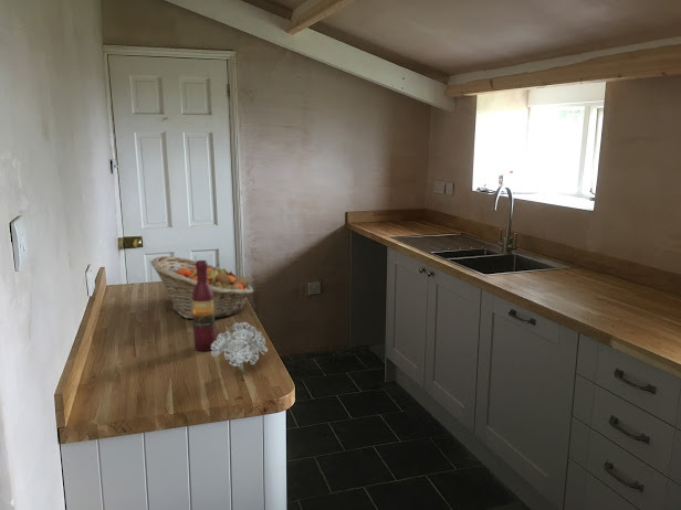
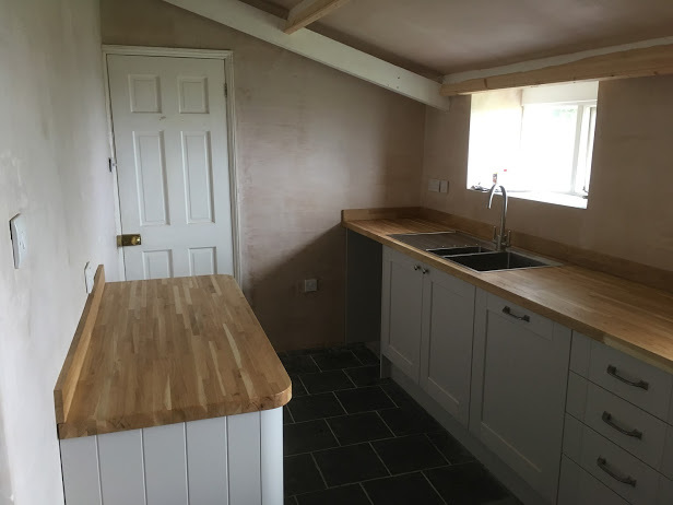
- wine bottle (202, 305)
- fruit basket (208, 283)
- flower (239, 348)
